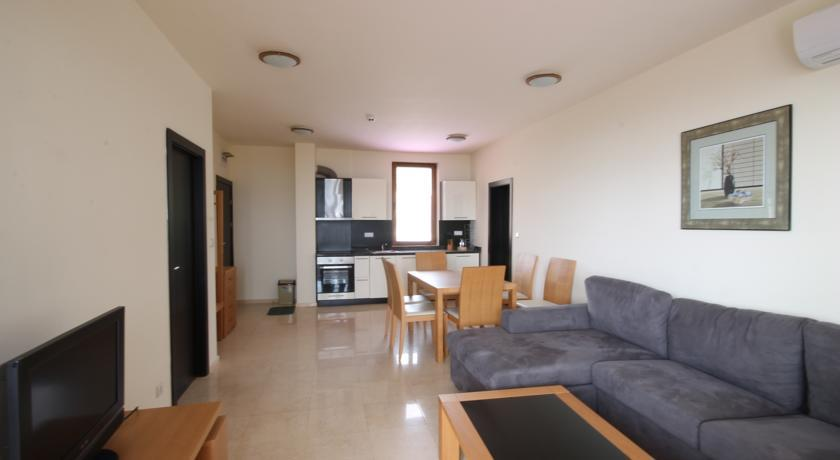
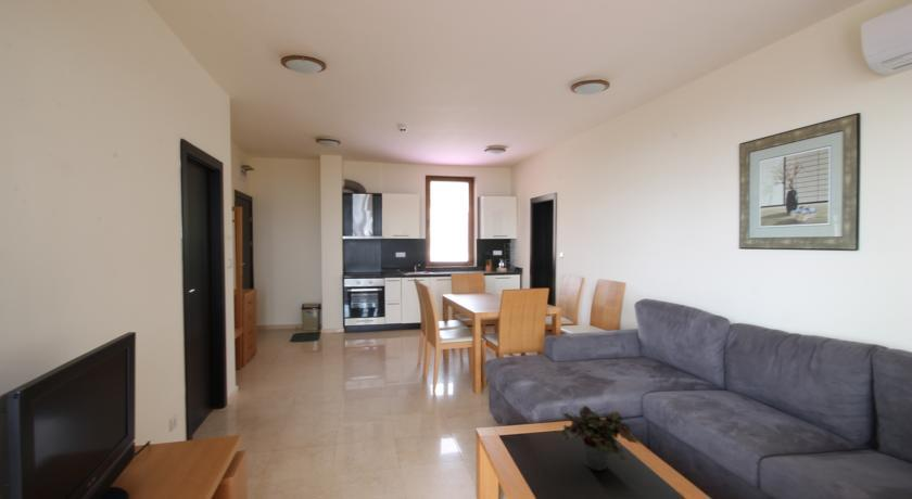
+ potted plant (597, 439)
